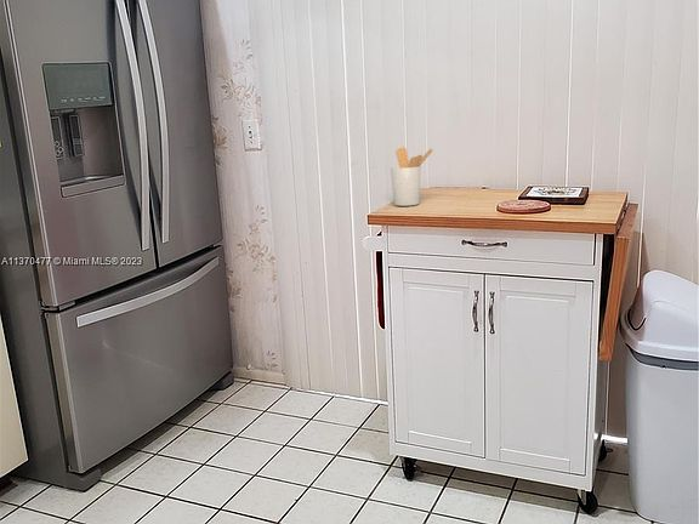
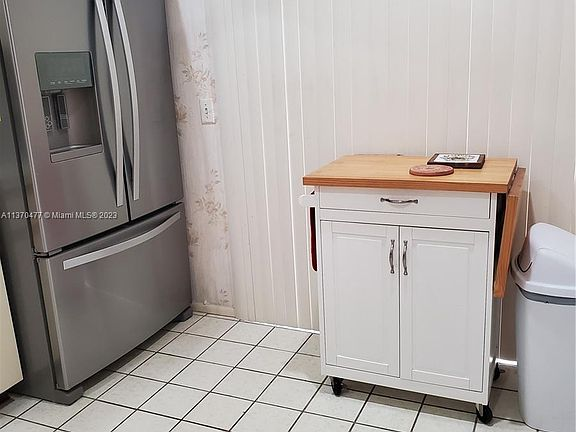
- utensil holder (413, 175)
